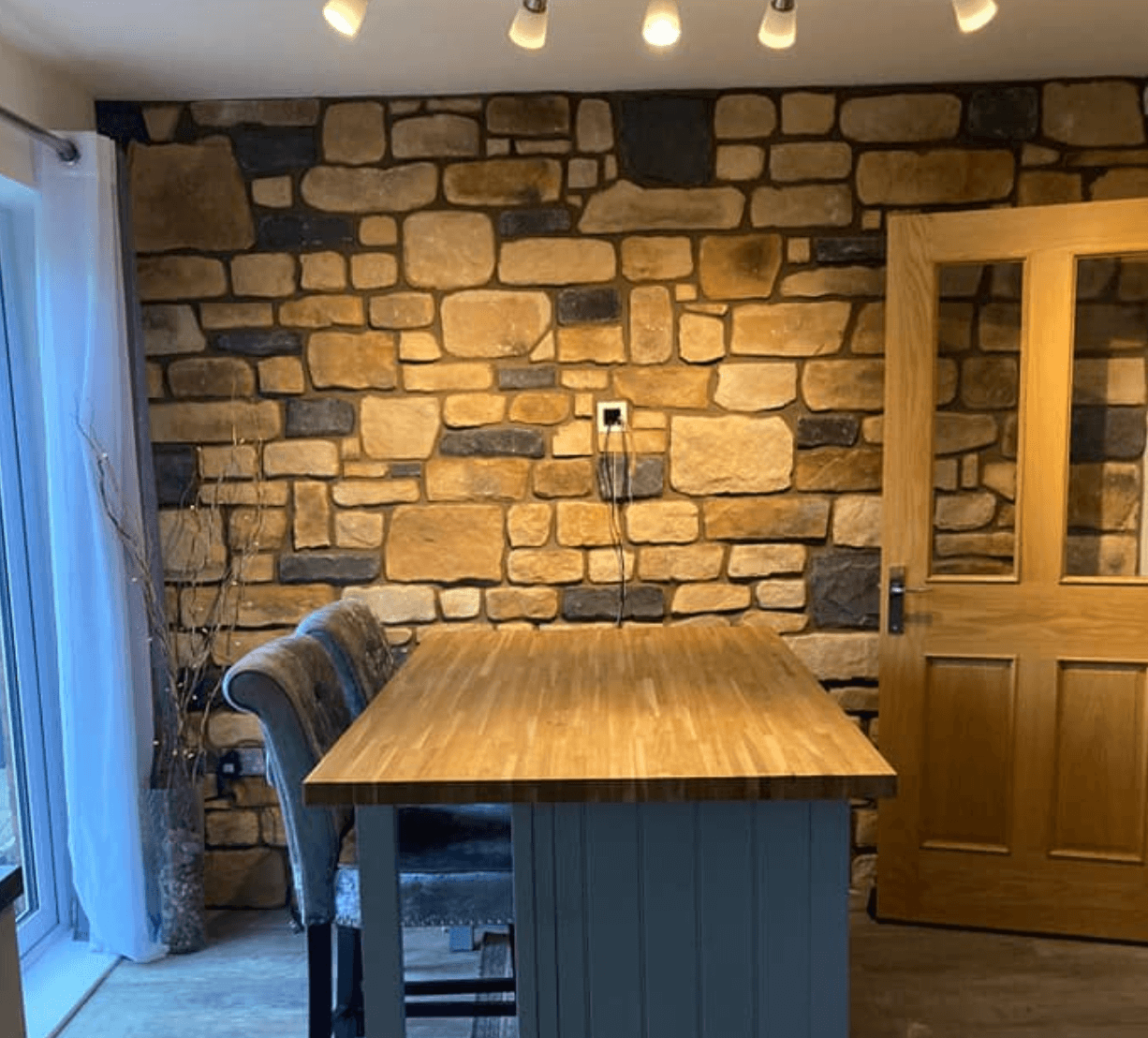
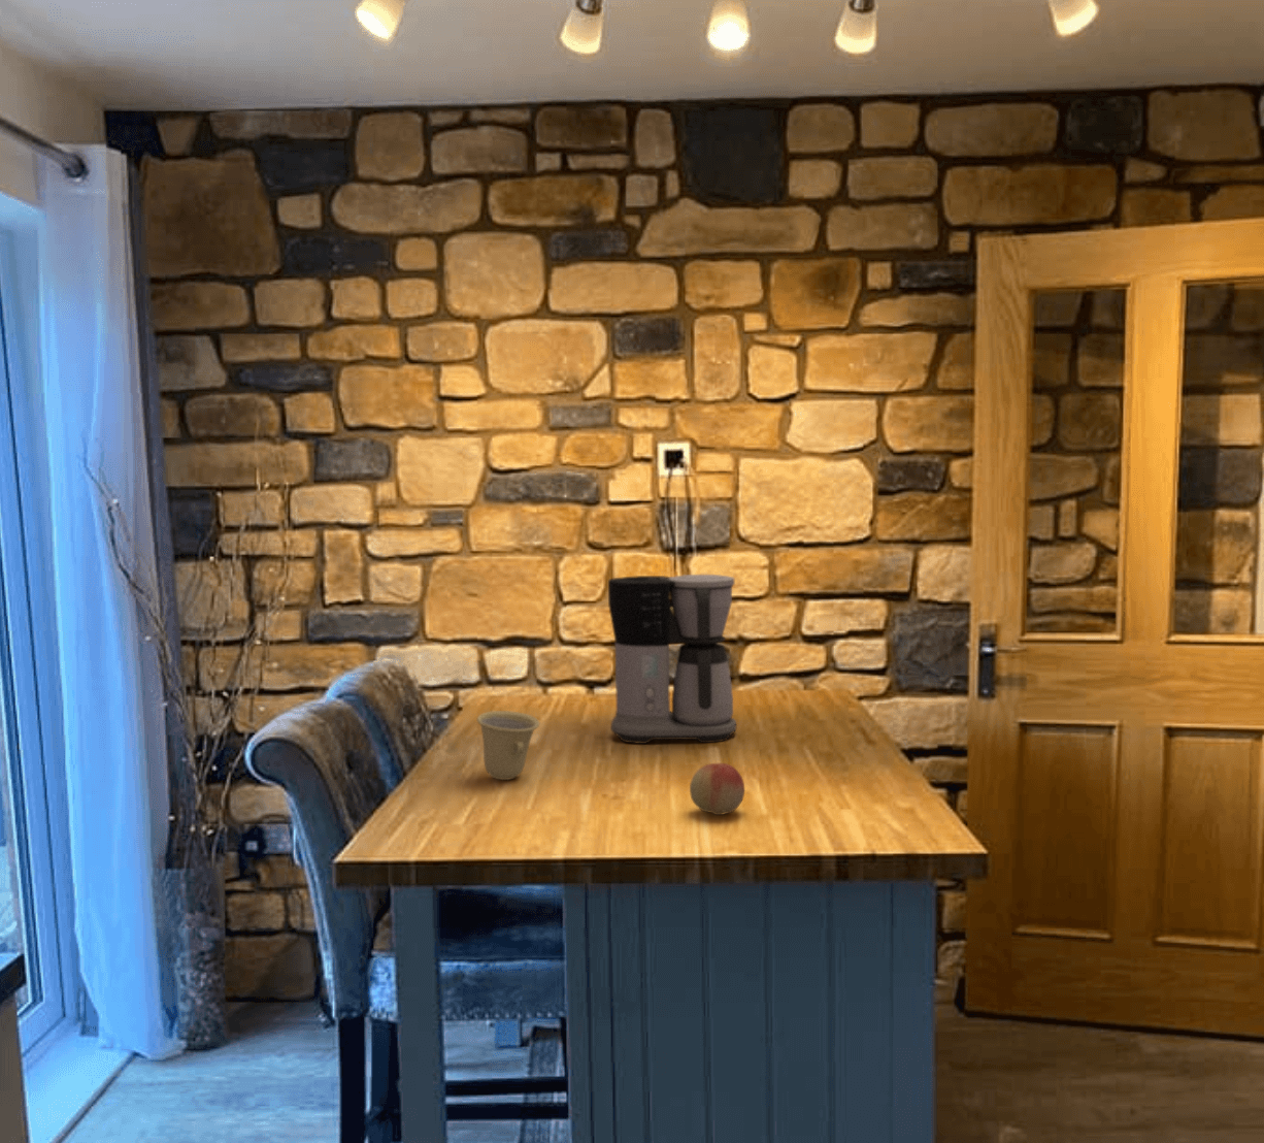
+ cup (509, 745)
+ fruit (717, 788)
+ coffee maker (668, 657)
